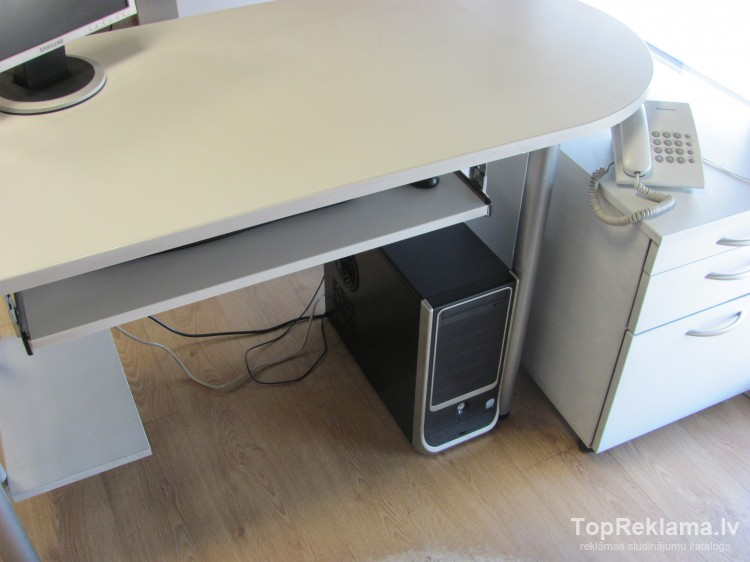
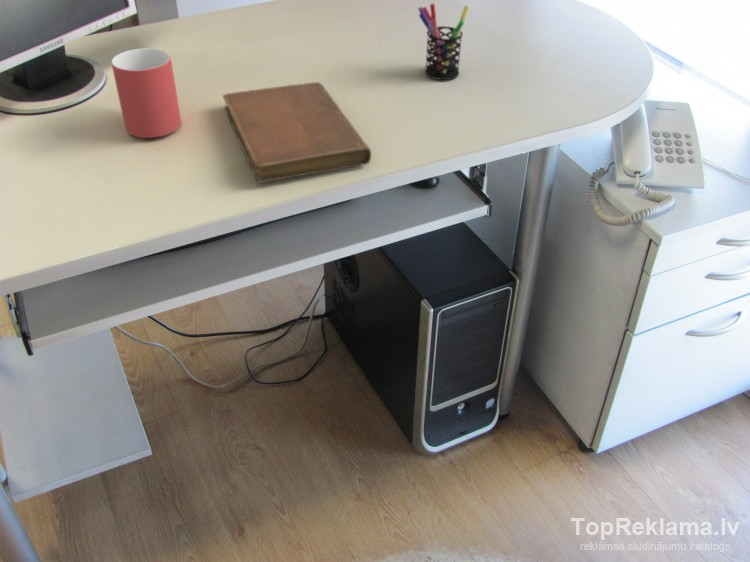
+ mug (143, 89)
+ notebook (293, 127)
+ pen holder (445, 39)
